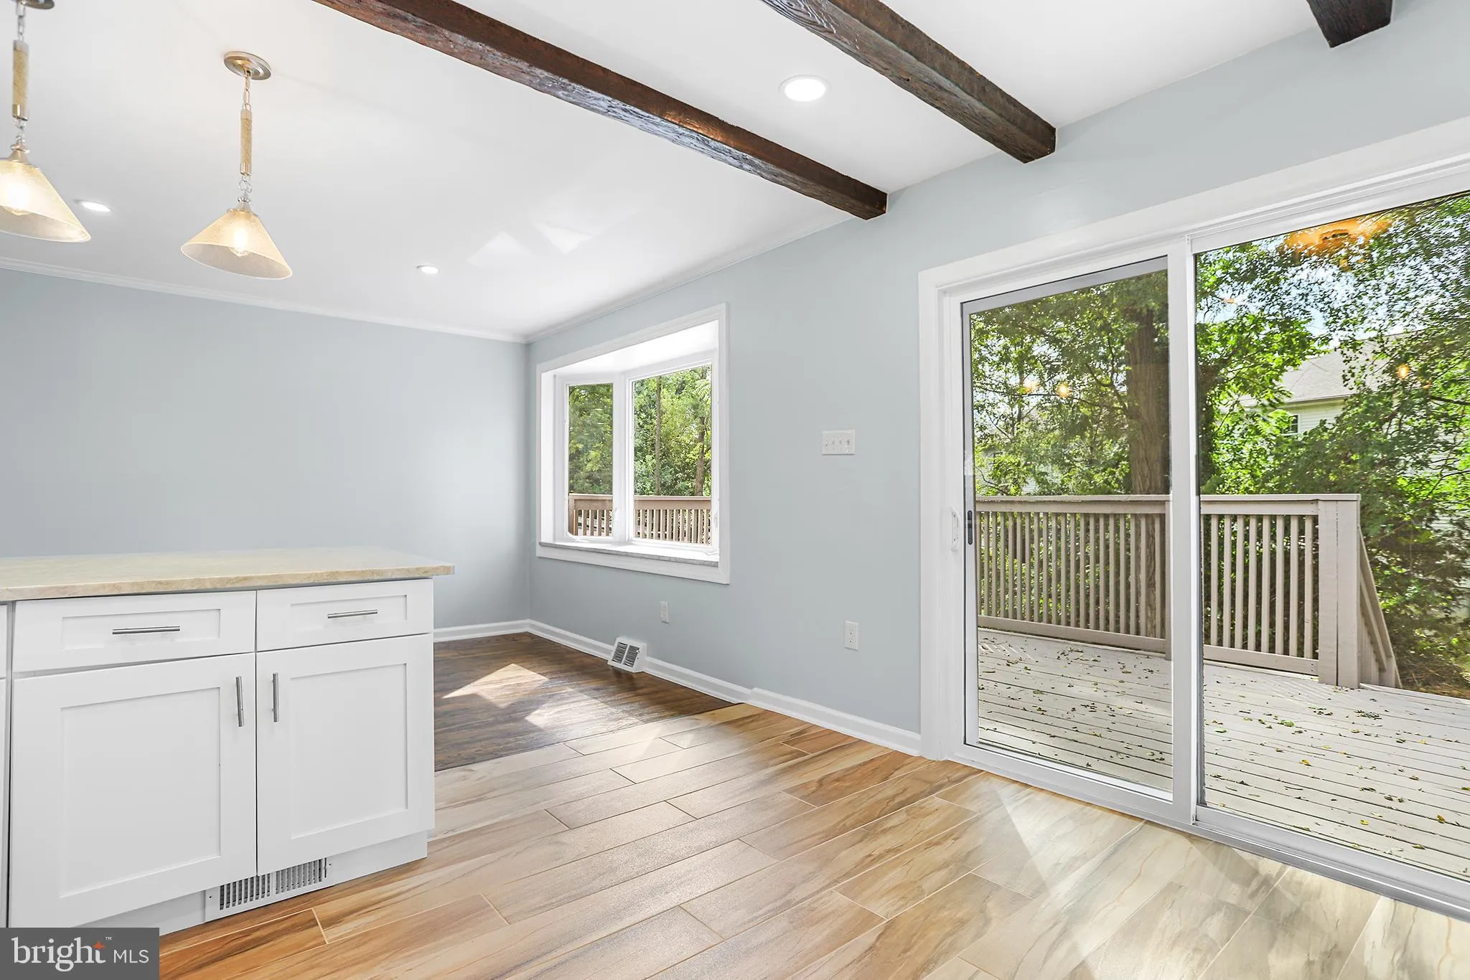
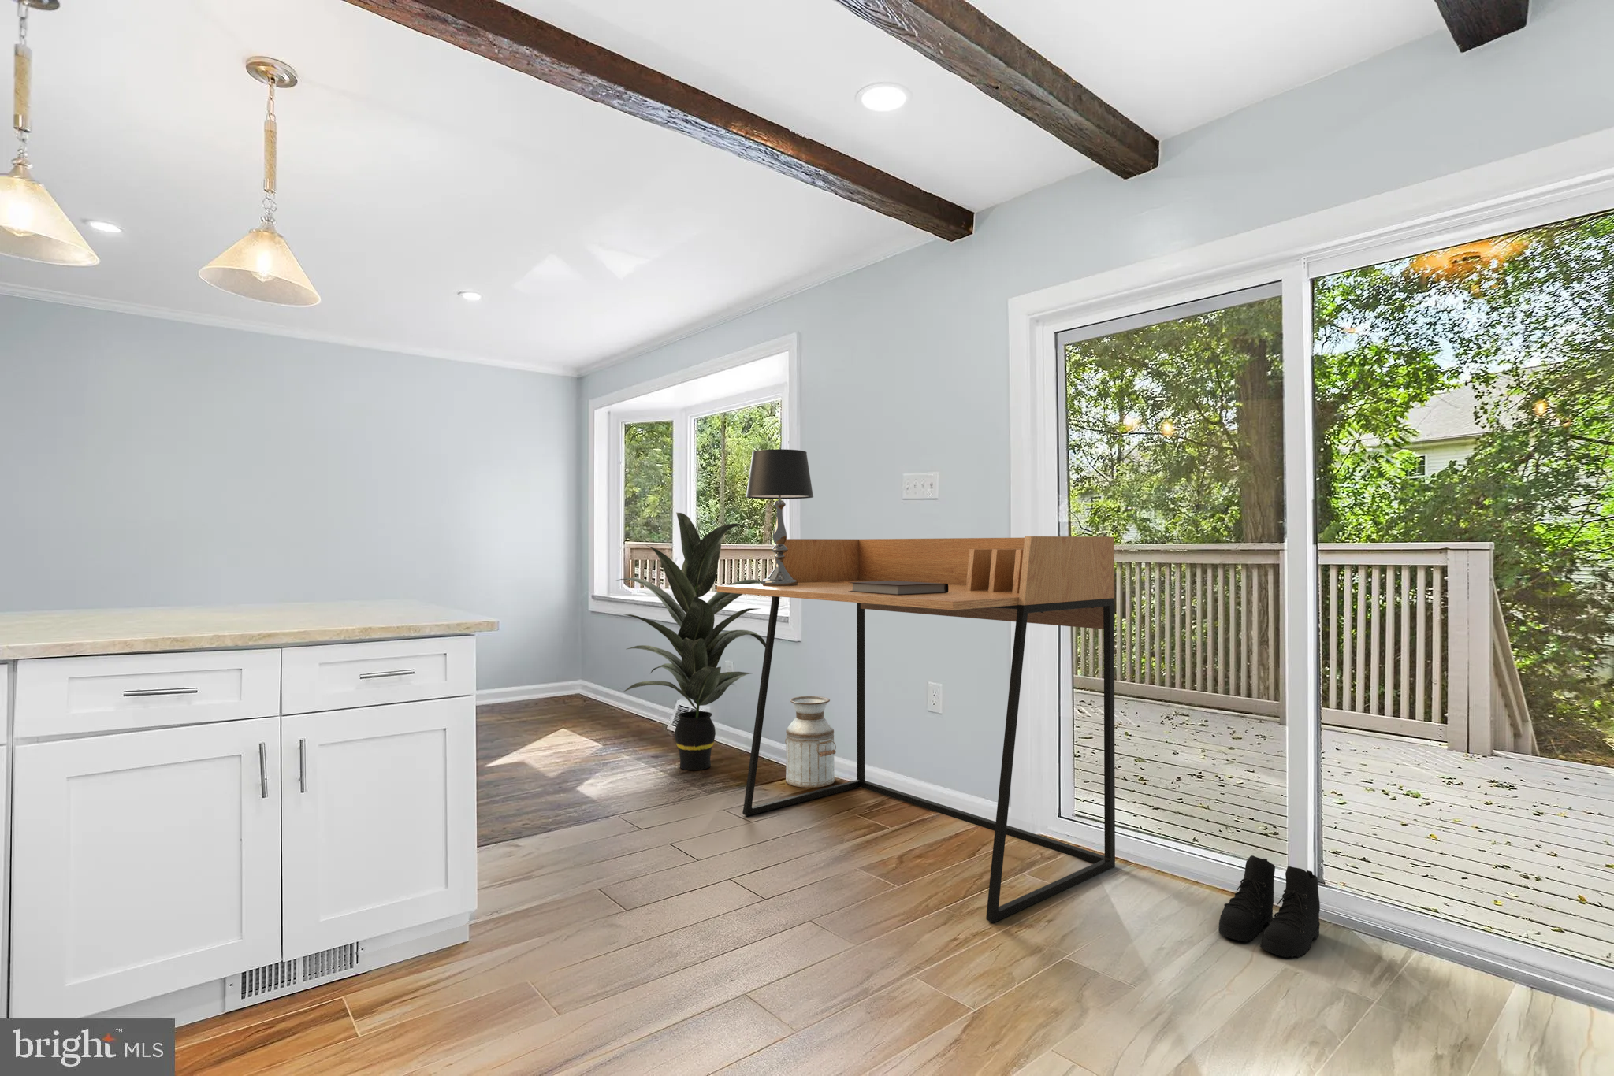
+ boots (1269, 899)
+ notebook (897, 587)
+ planter (809, 740)
+ desk (863, 689)
+ table lamp (779, 518)
+ indoor plant (695, 638)
